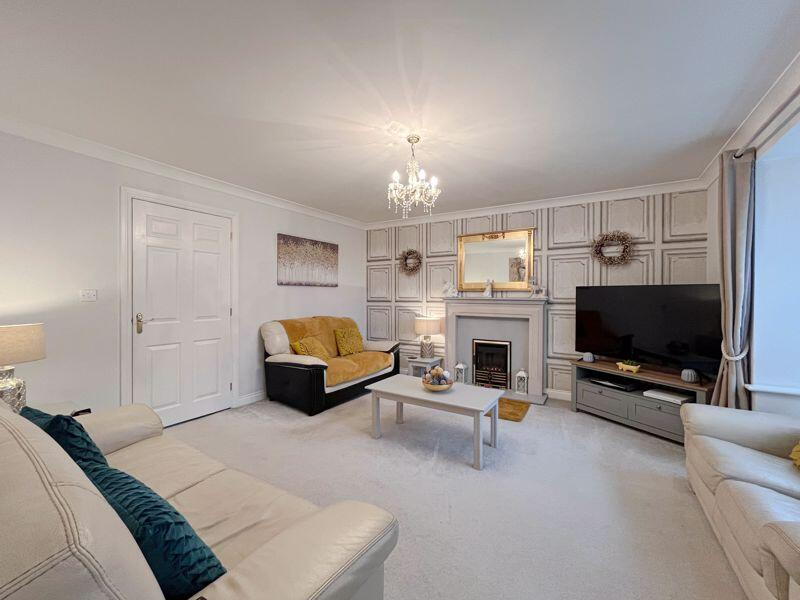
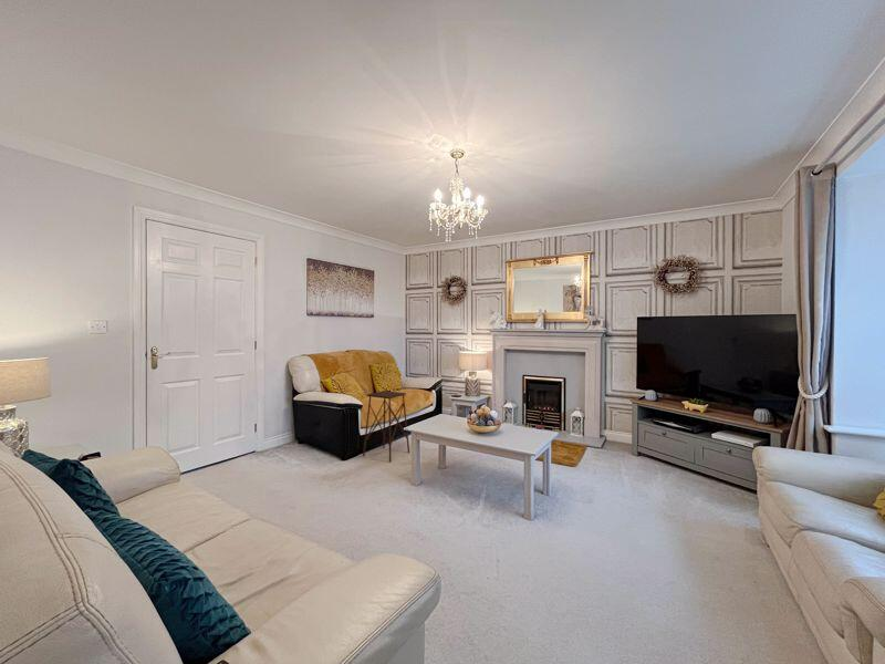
+ side table (384, 424)
